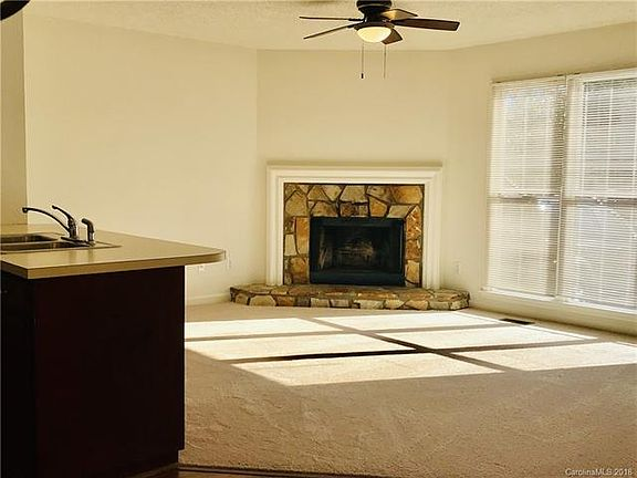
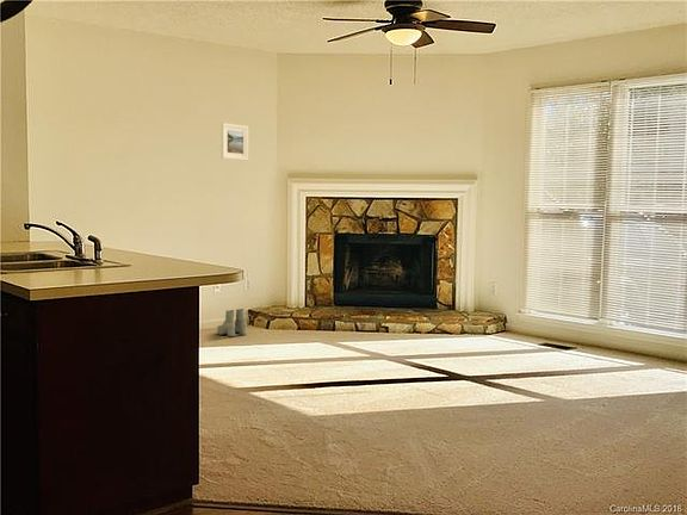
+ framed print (235, 142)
+ boots (231, 321)
